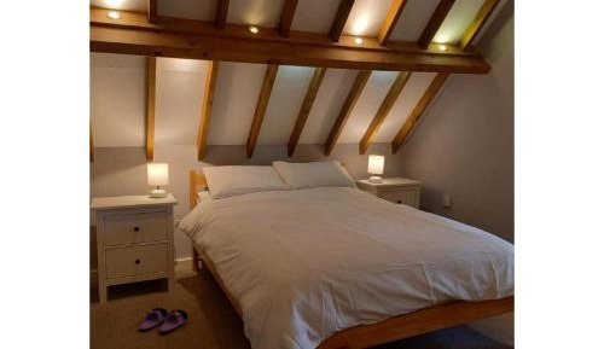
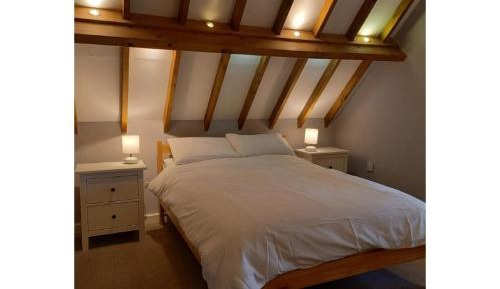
- slippers (163, 315)
